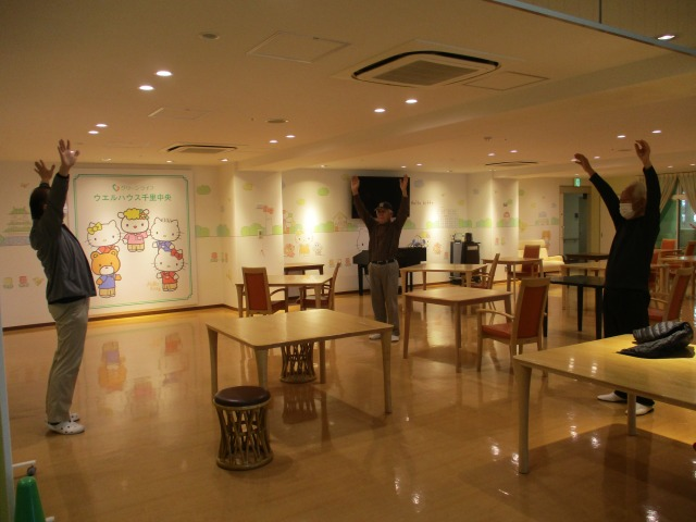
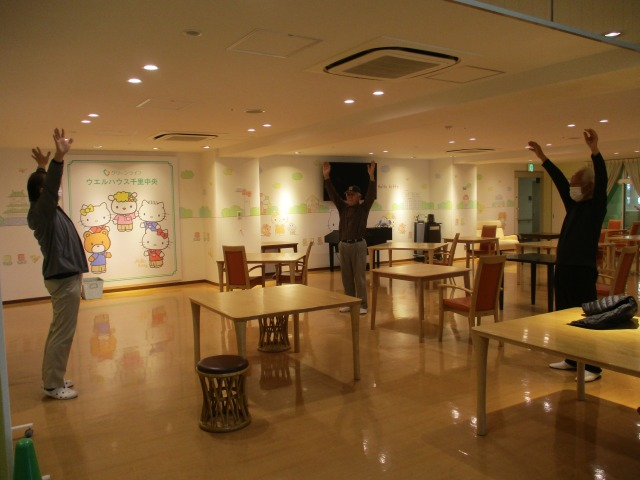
+ storage bin (91, 288)
